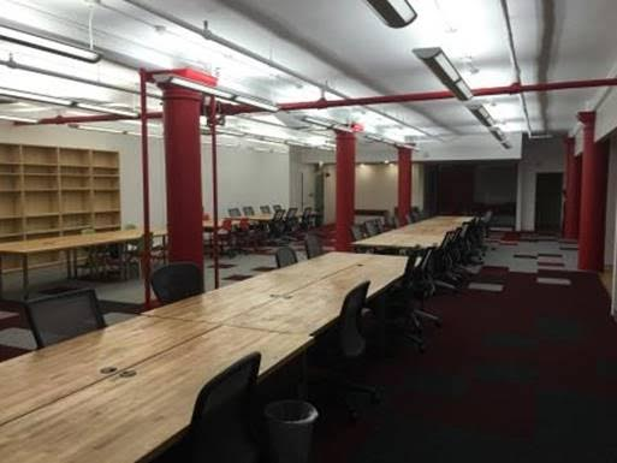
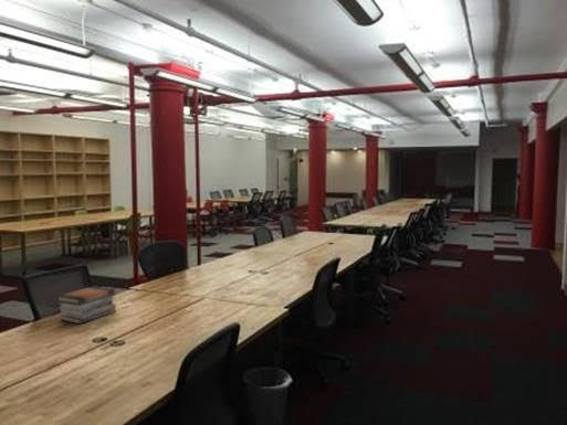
+ book stack (87, 304)
